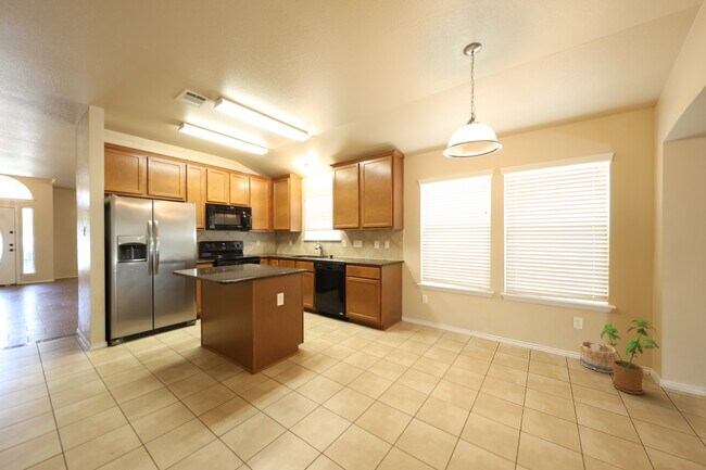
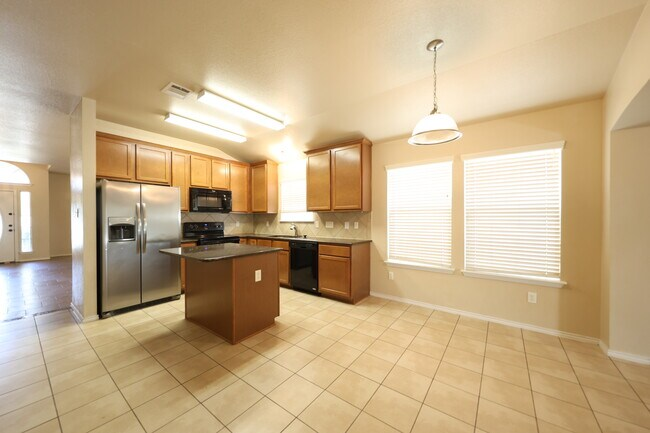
- house plant (631, 355)
- basket (597, 356)
